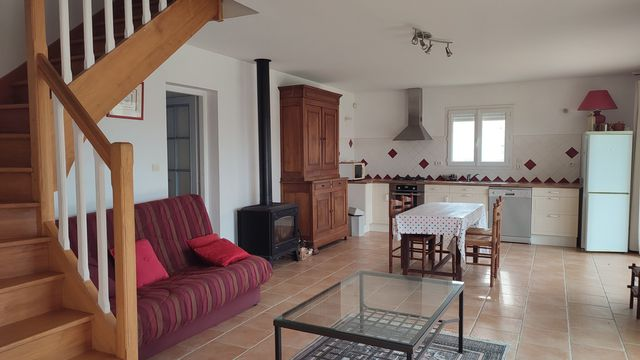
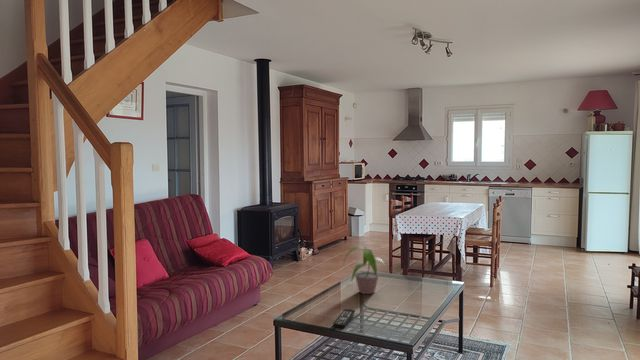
+ potted plant (368, 269)
+ remote control (344, 318)
